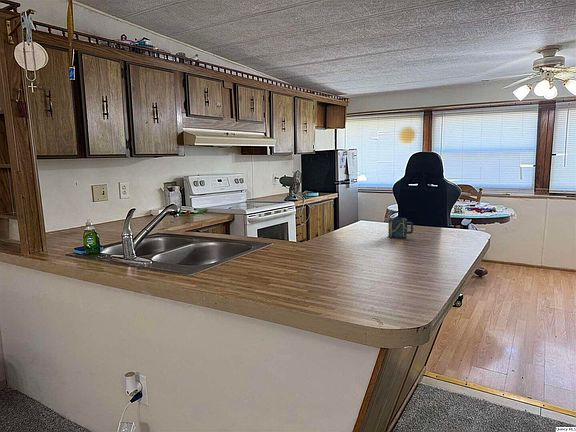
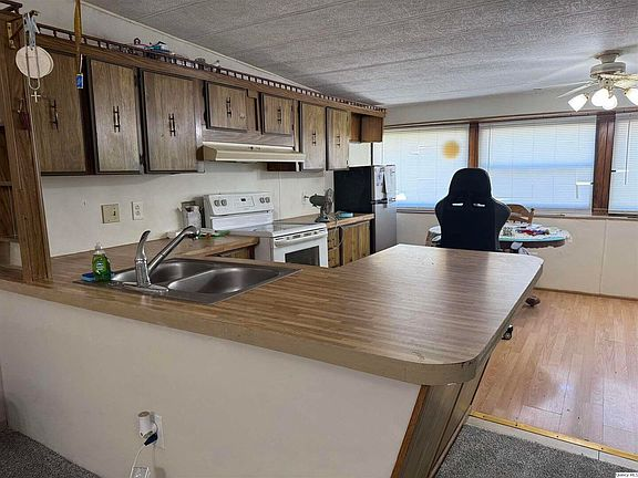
- cup (400, 227)
